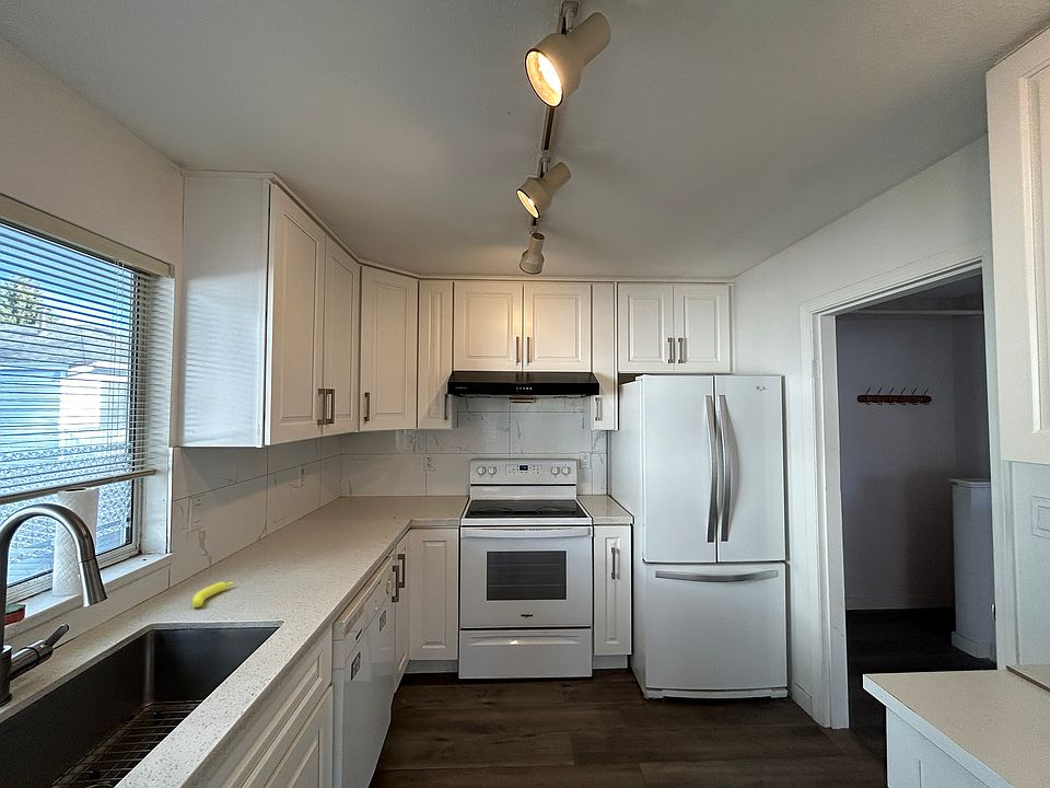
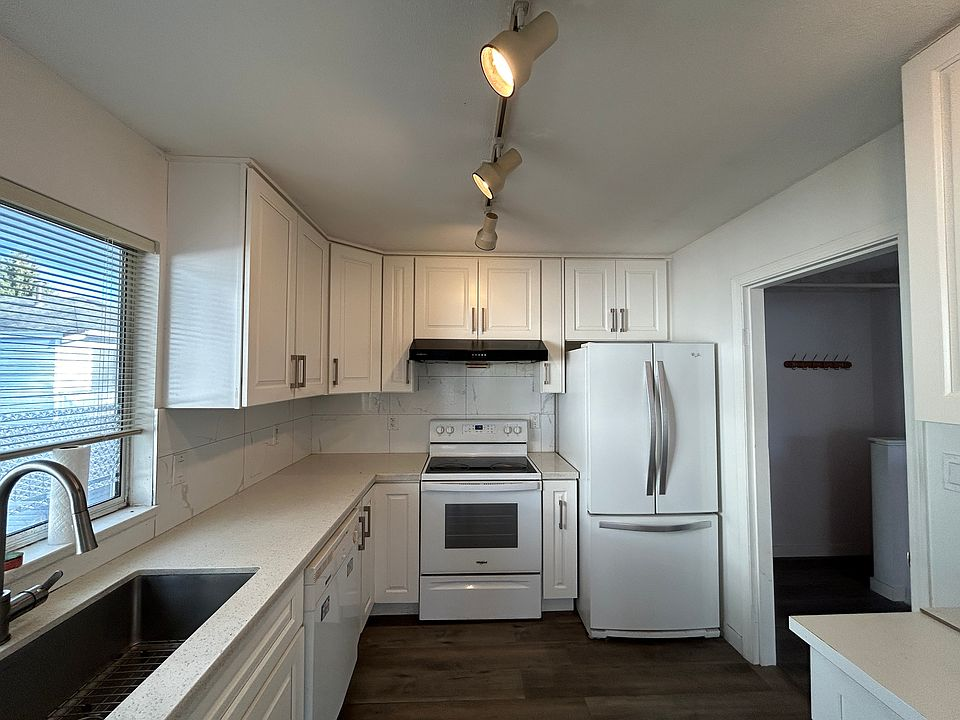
- banana (210, 592)
